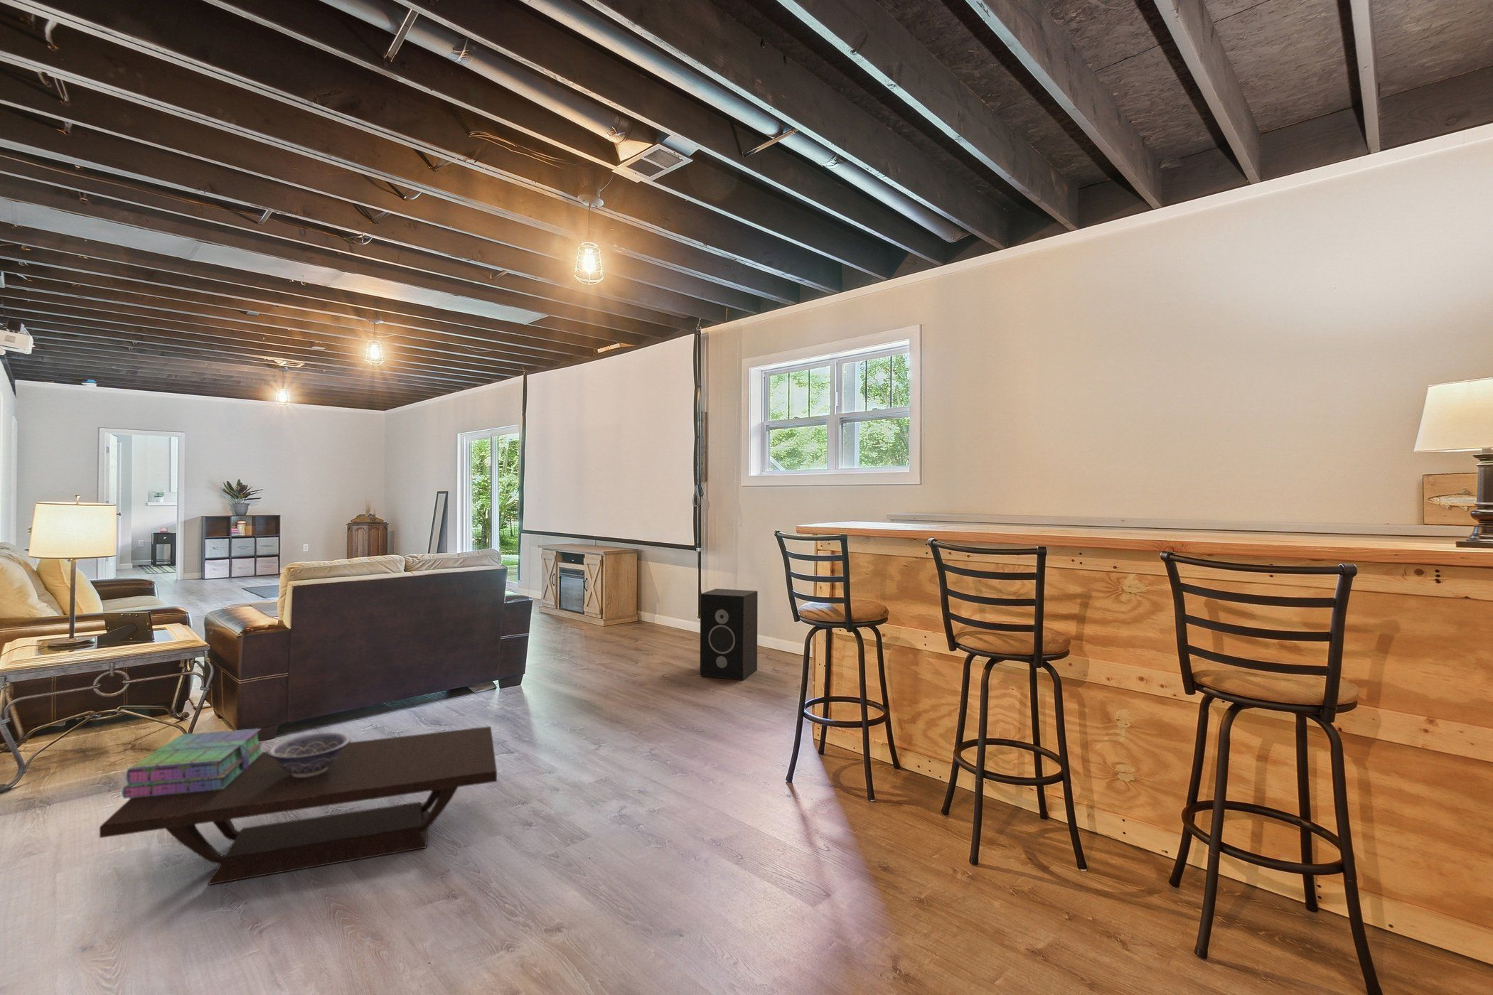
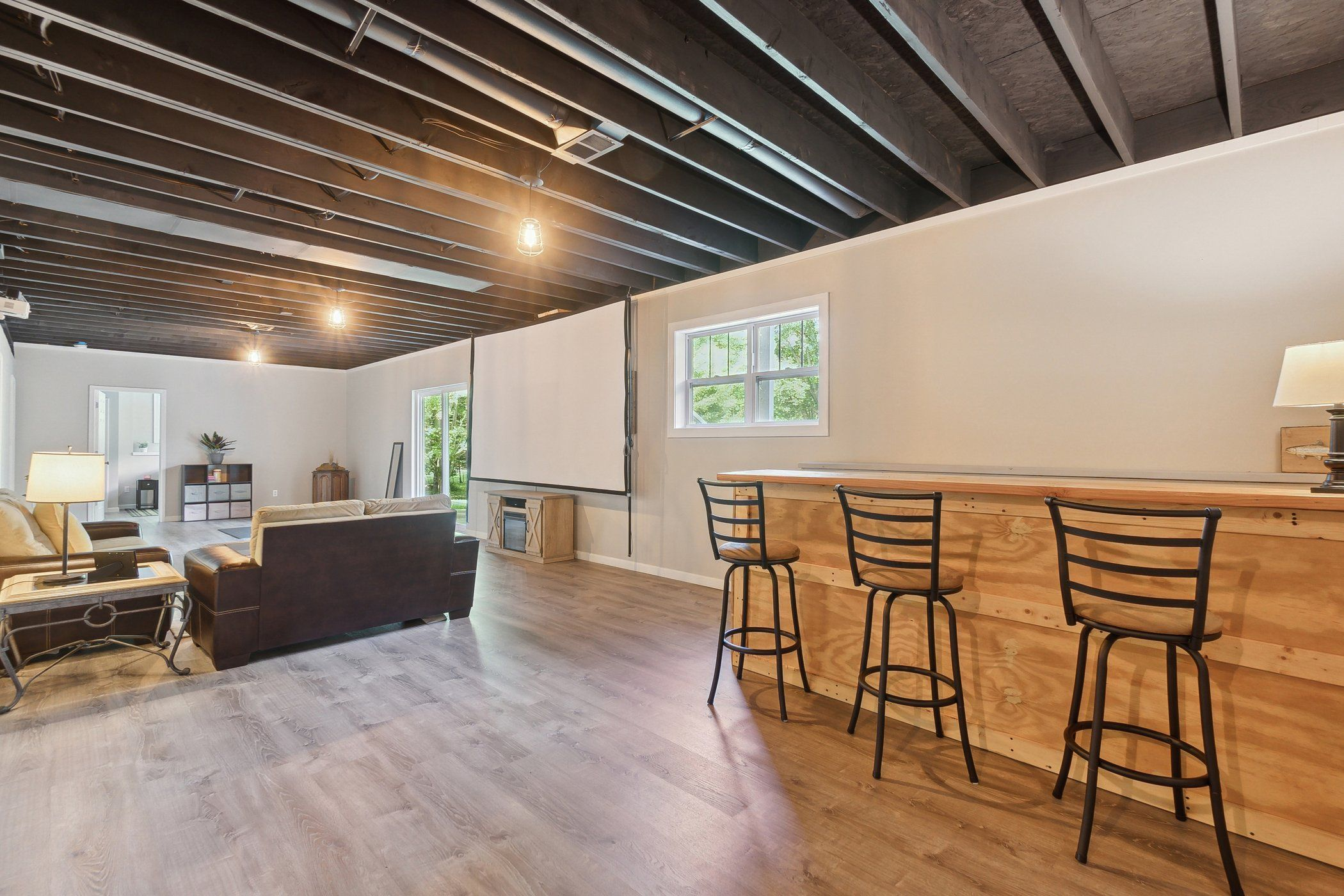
- speaker (729, 633)
- stack of books (199, 760)
- decorative bowl (309, 757)
- coffee table (330, 804)
